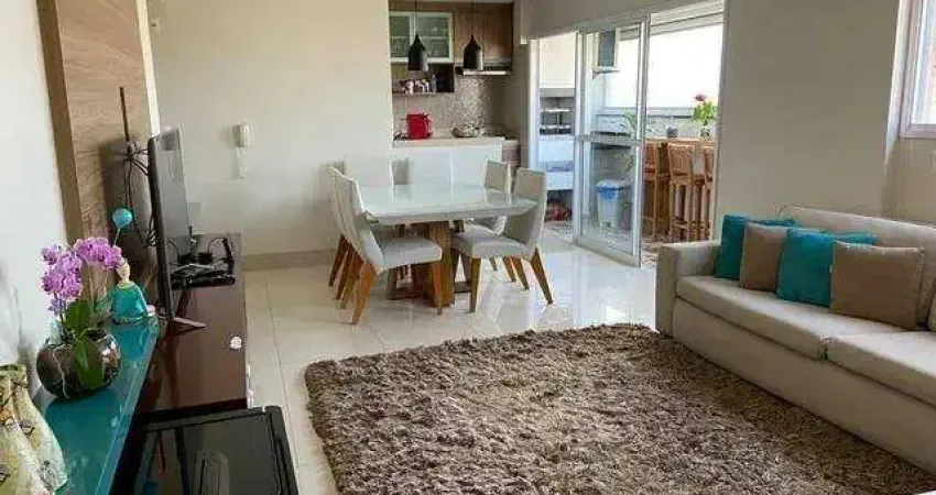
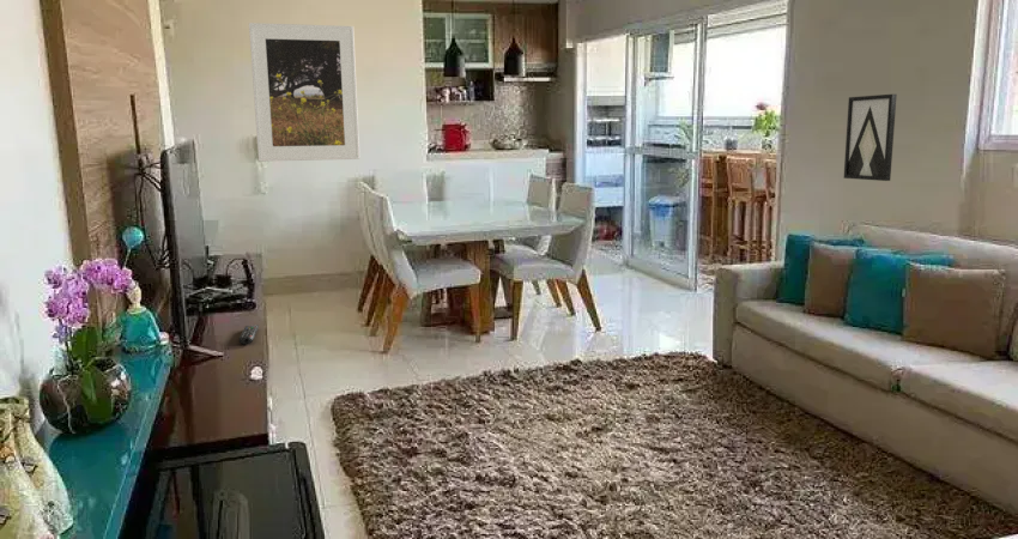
+ wall art (868, 138)
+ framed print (305, 93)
+ remote control (249, 333)
